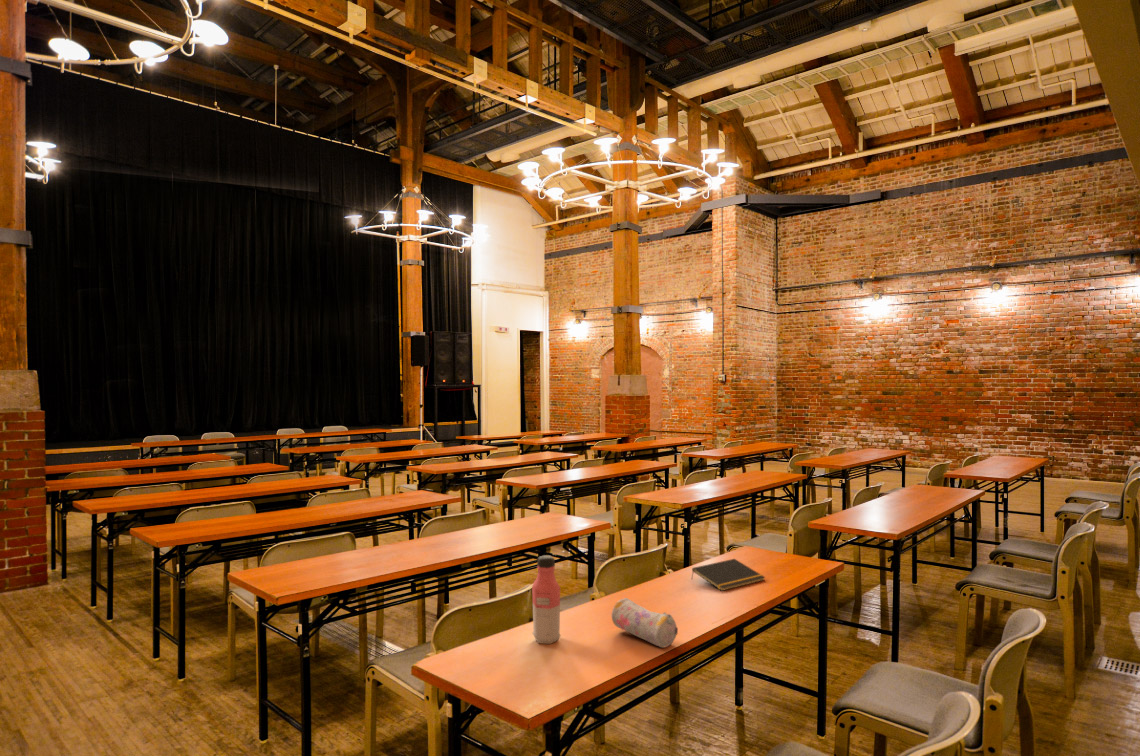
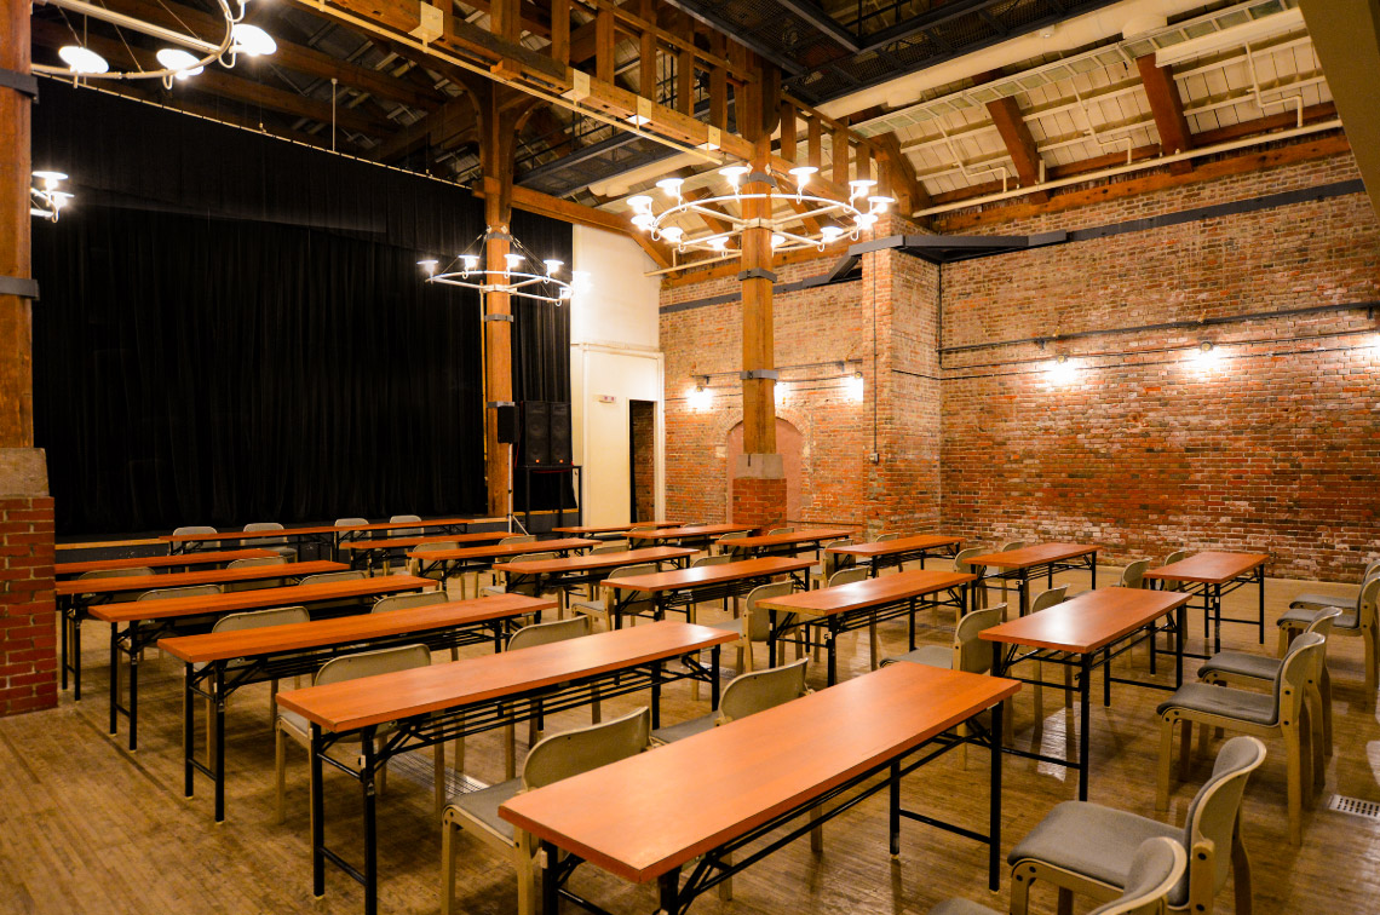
- pencil case (643, 621)
- water bottle (546, 598)
- notepad (728, 574)
